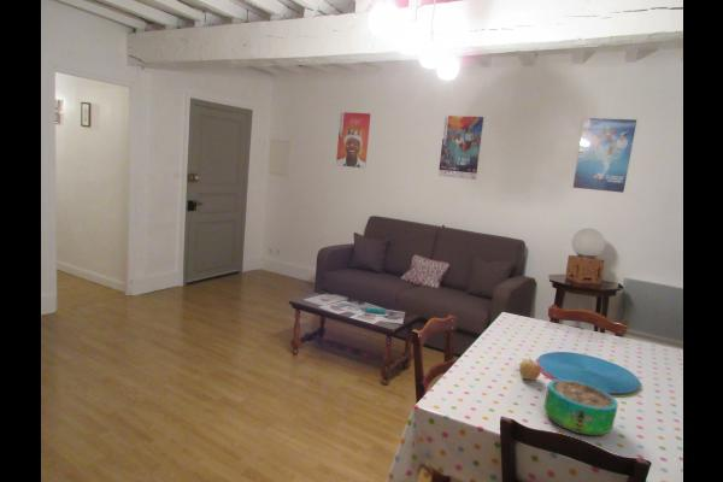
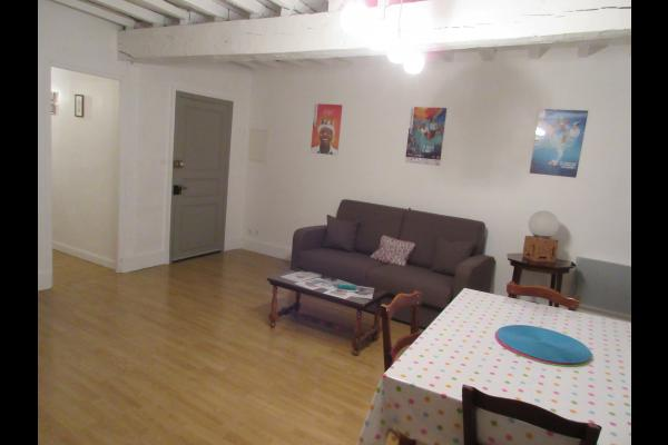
- fruit (529, 368)
- decorative bowl (578, 406)
